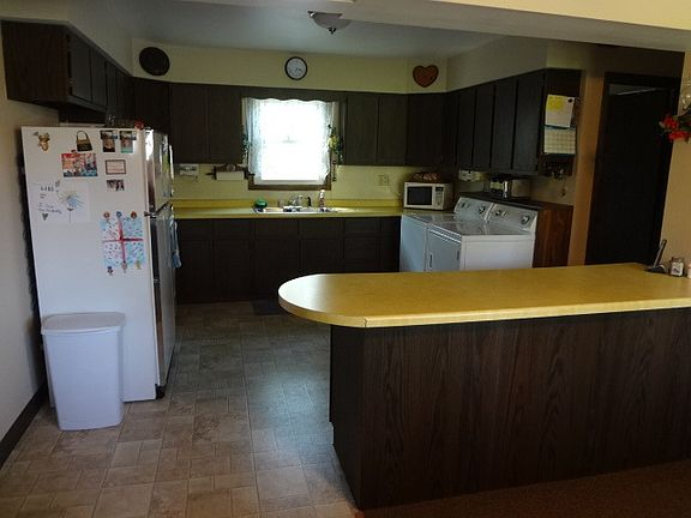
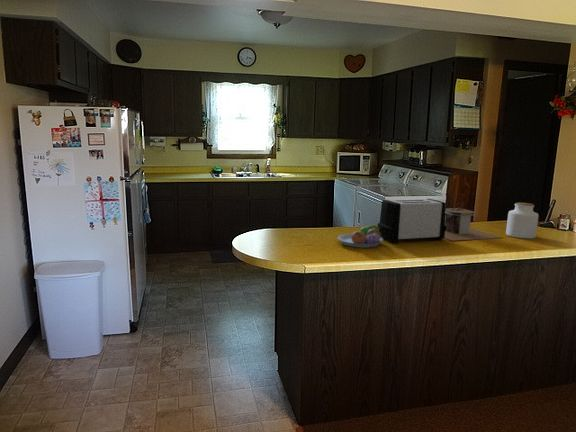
+ fruit bowl (362, 234)
+ jar (523, 220)
+ toaster (412, 219)
+ architectural model (457, 217)
